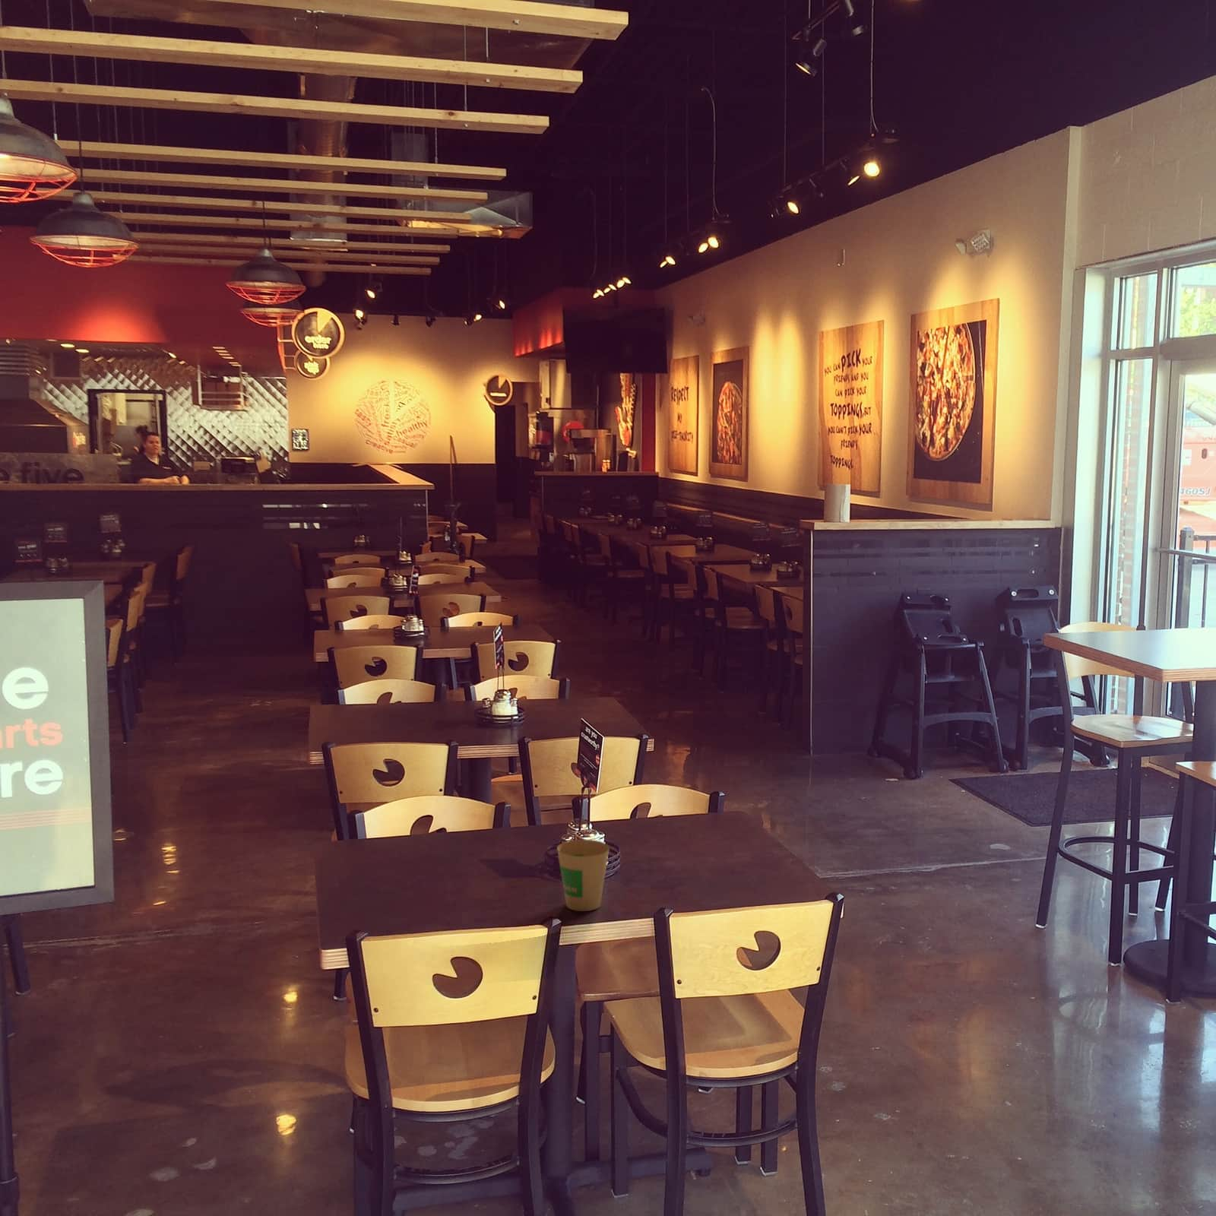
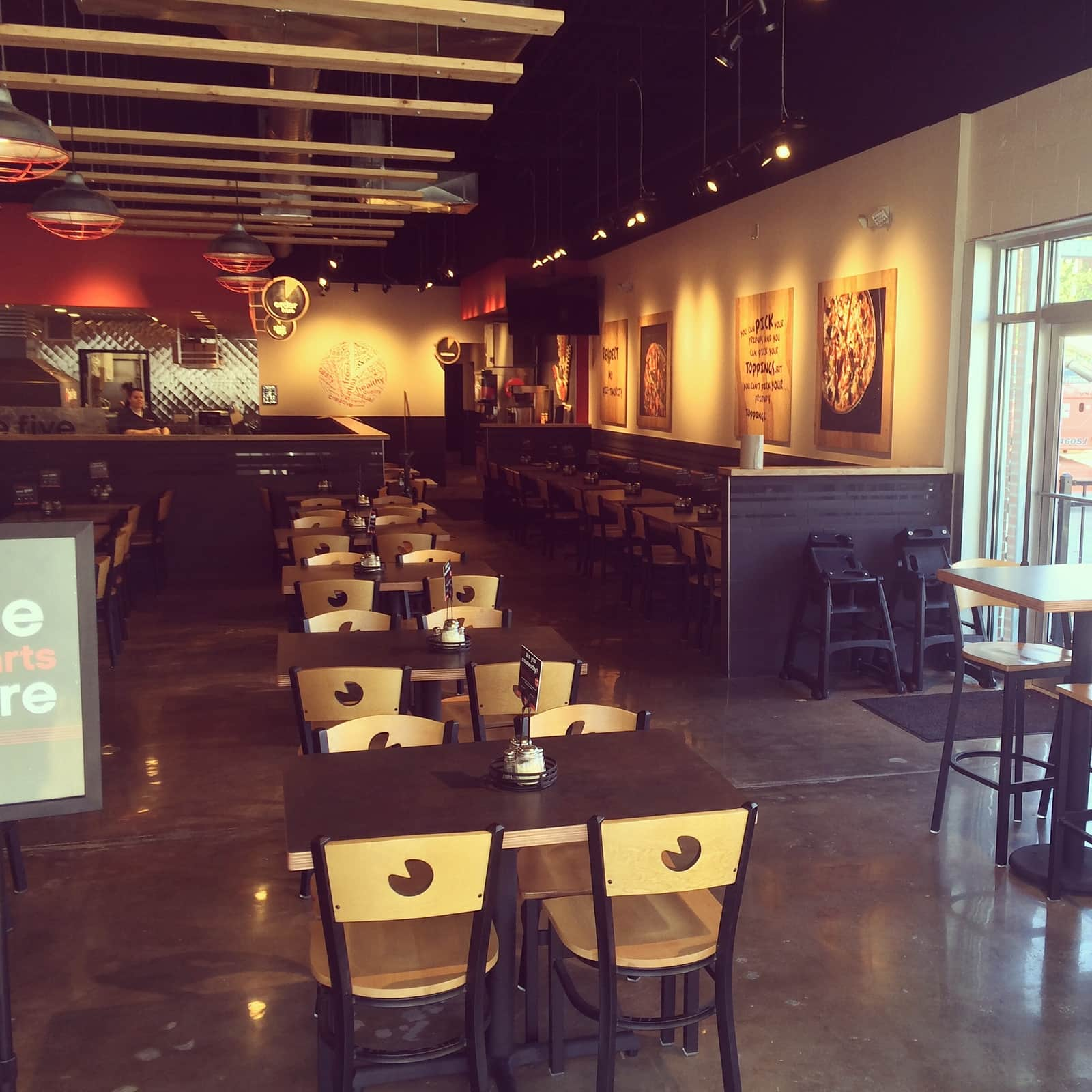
- paper cup (582, 876)
